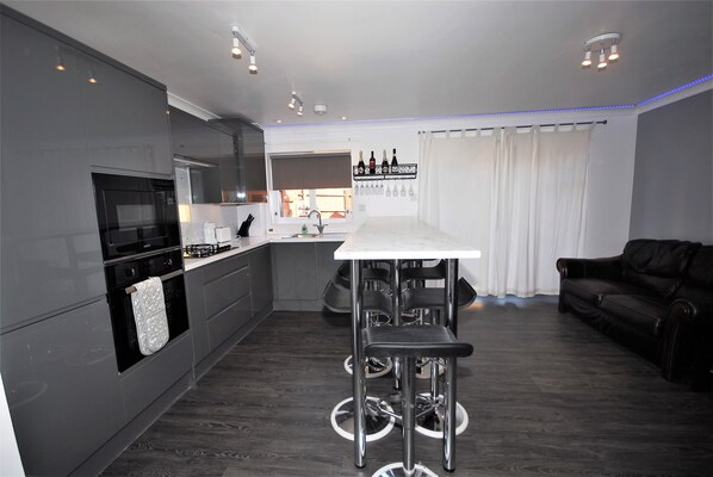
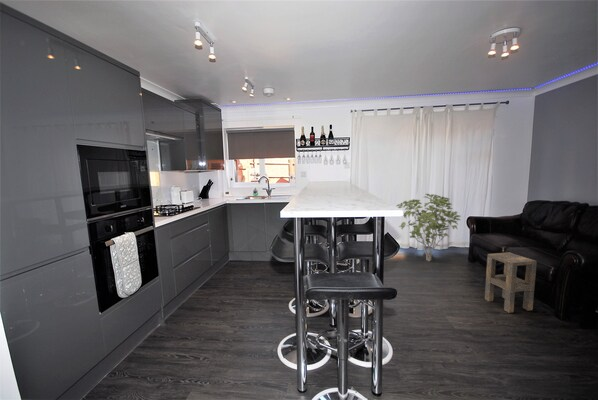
+ side table (509, 281)
+ shrub (429, 227)
